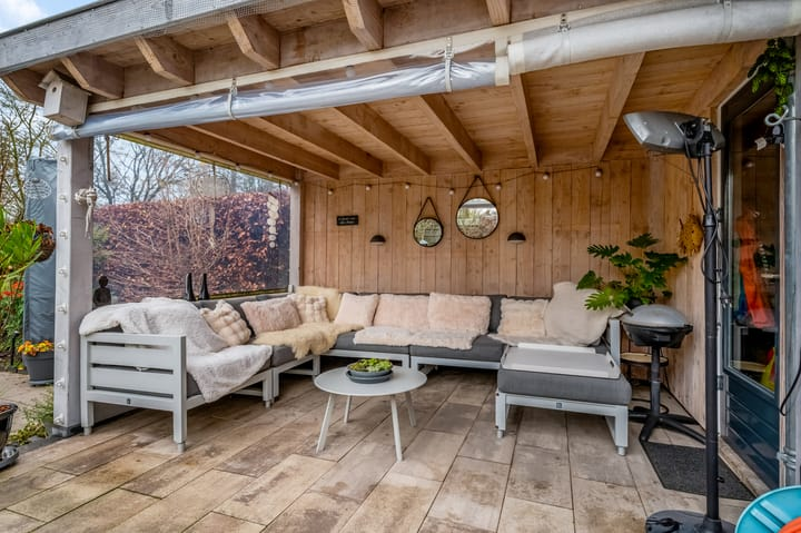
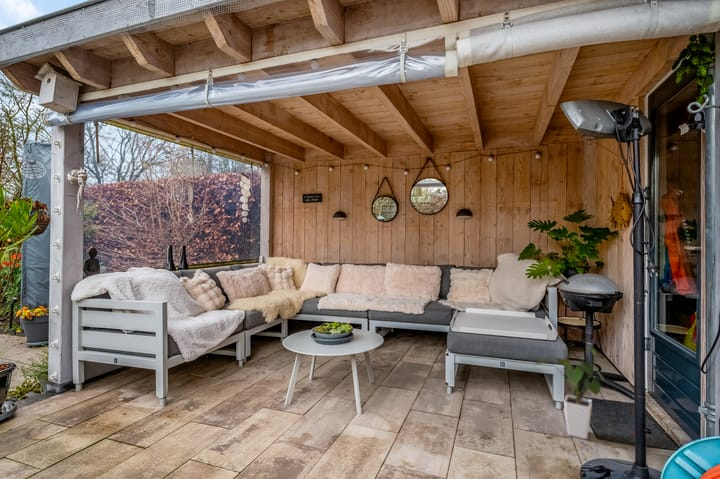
+ house plant (572, 390)
